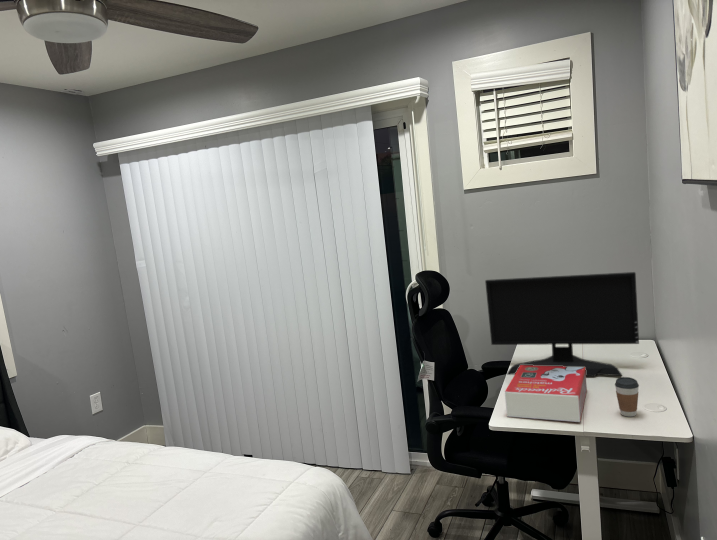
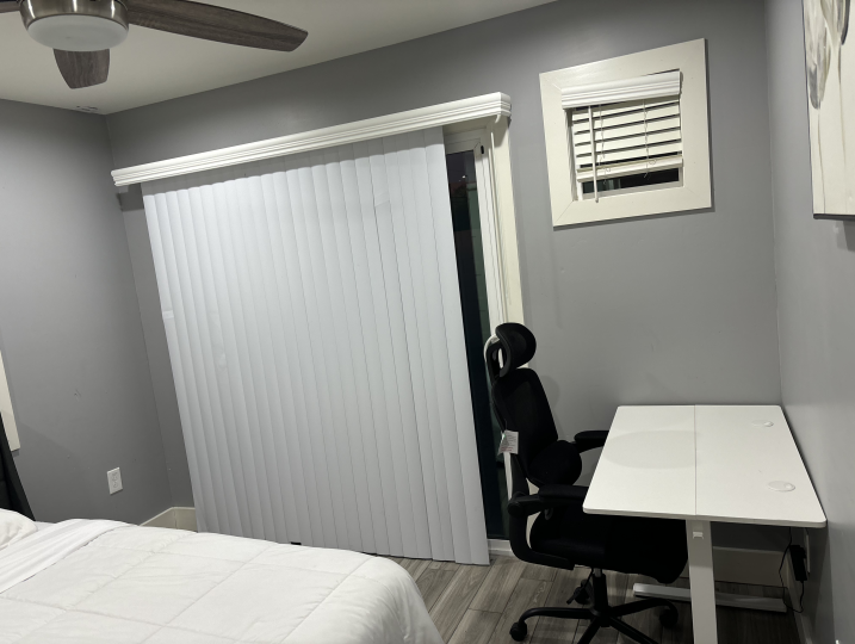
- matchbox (547, 390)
- coffee cup (627, 397)
- computer monitor (560, 321)
